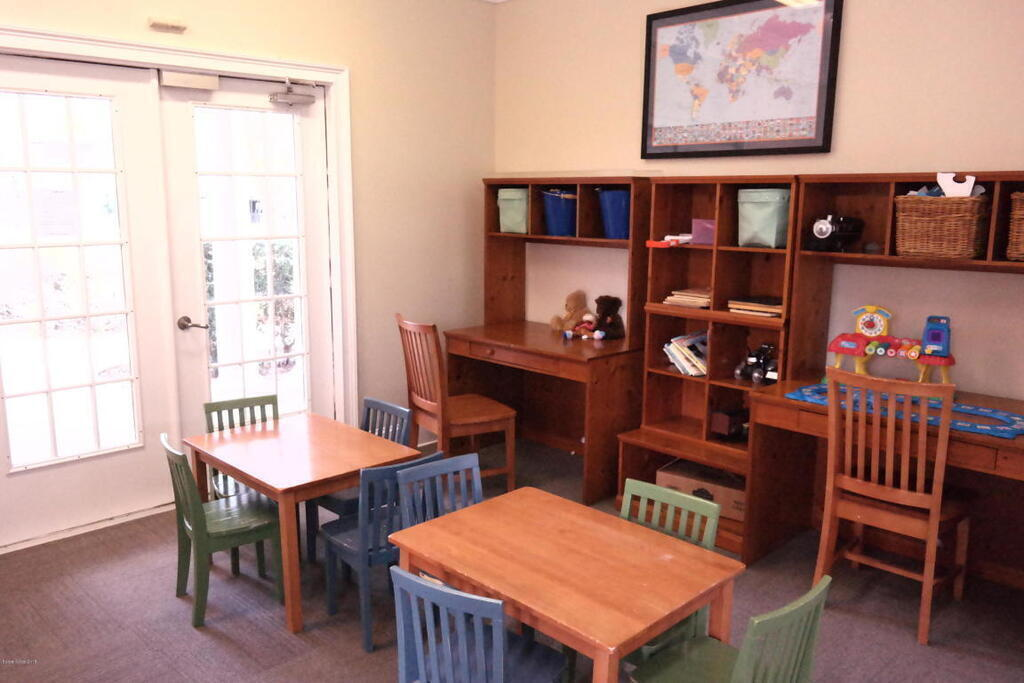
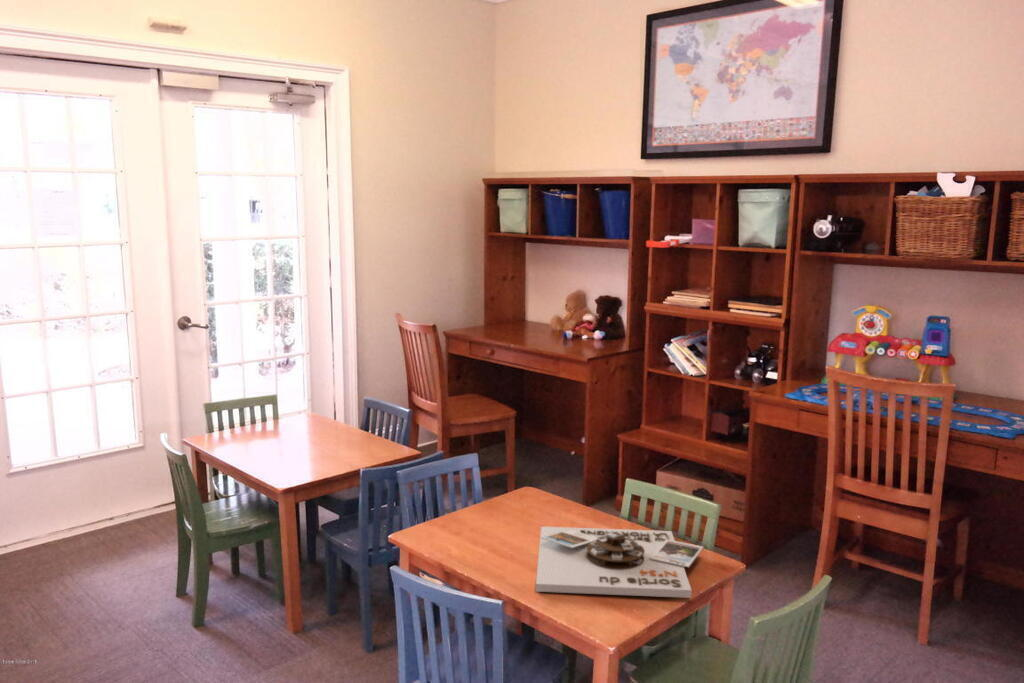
+ board game (623, 547)
